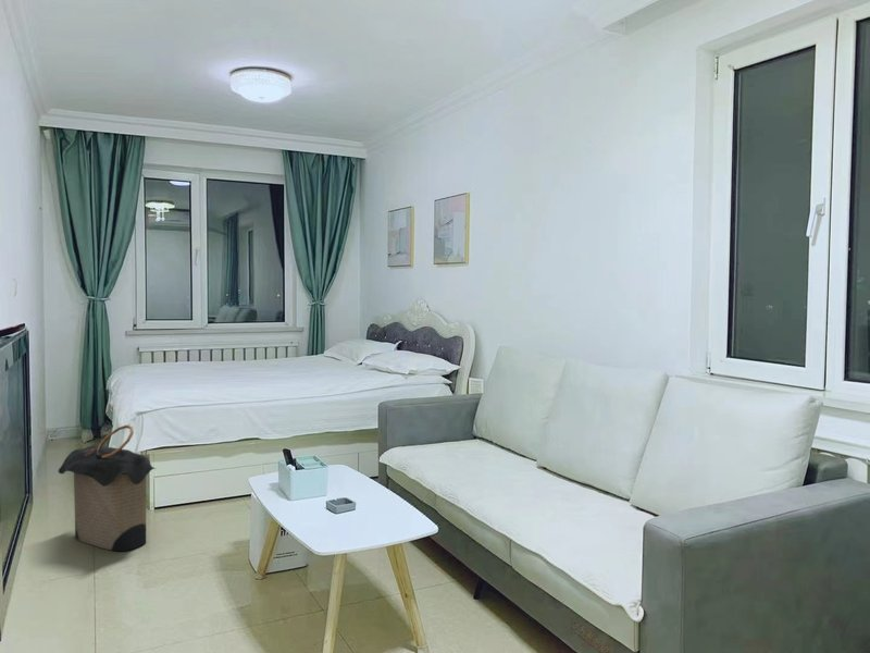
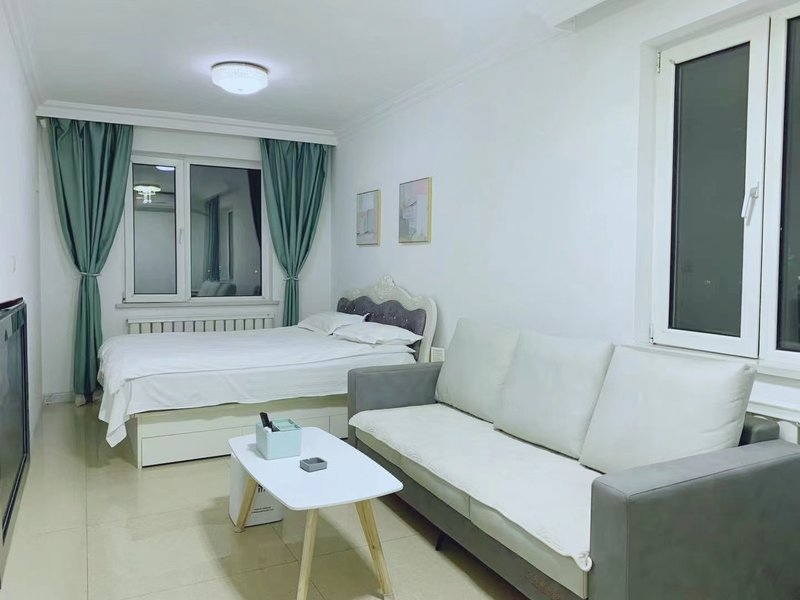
- laundry hamper (105, 483)
